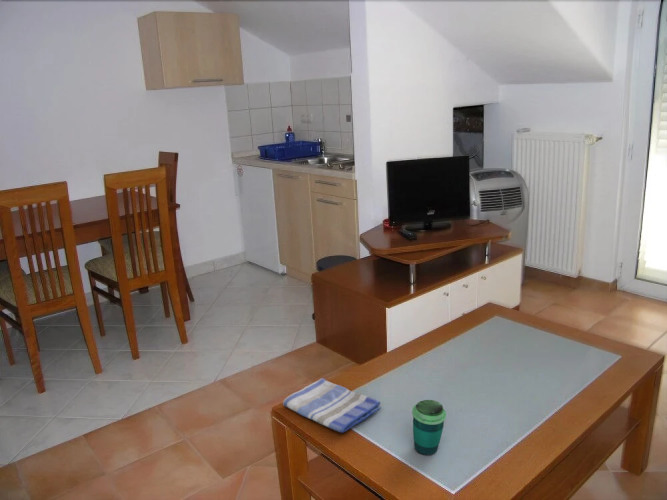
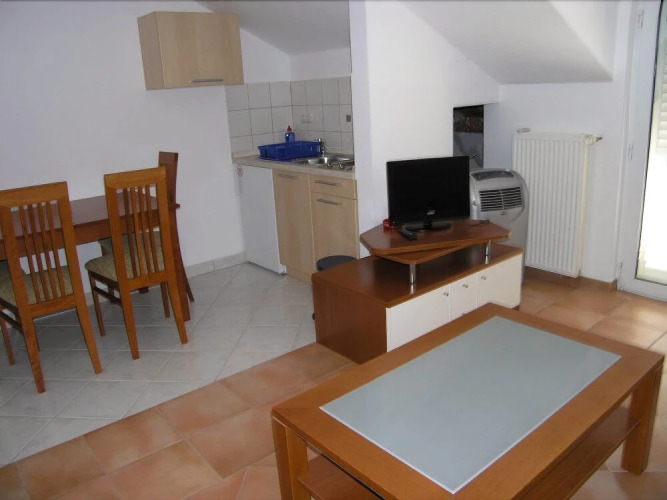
- dish towel (331, 403)
- cup (429, 428)
